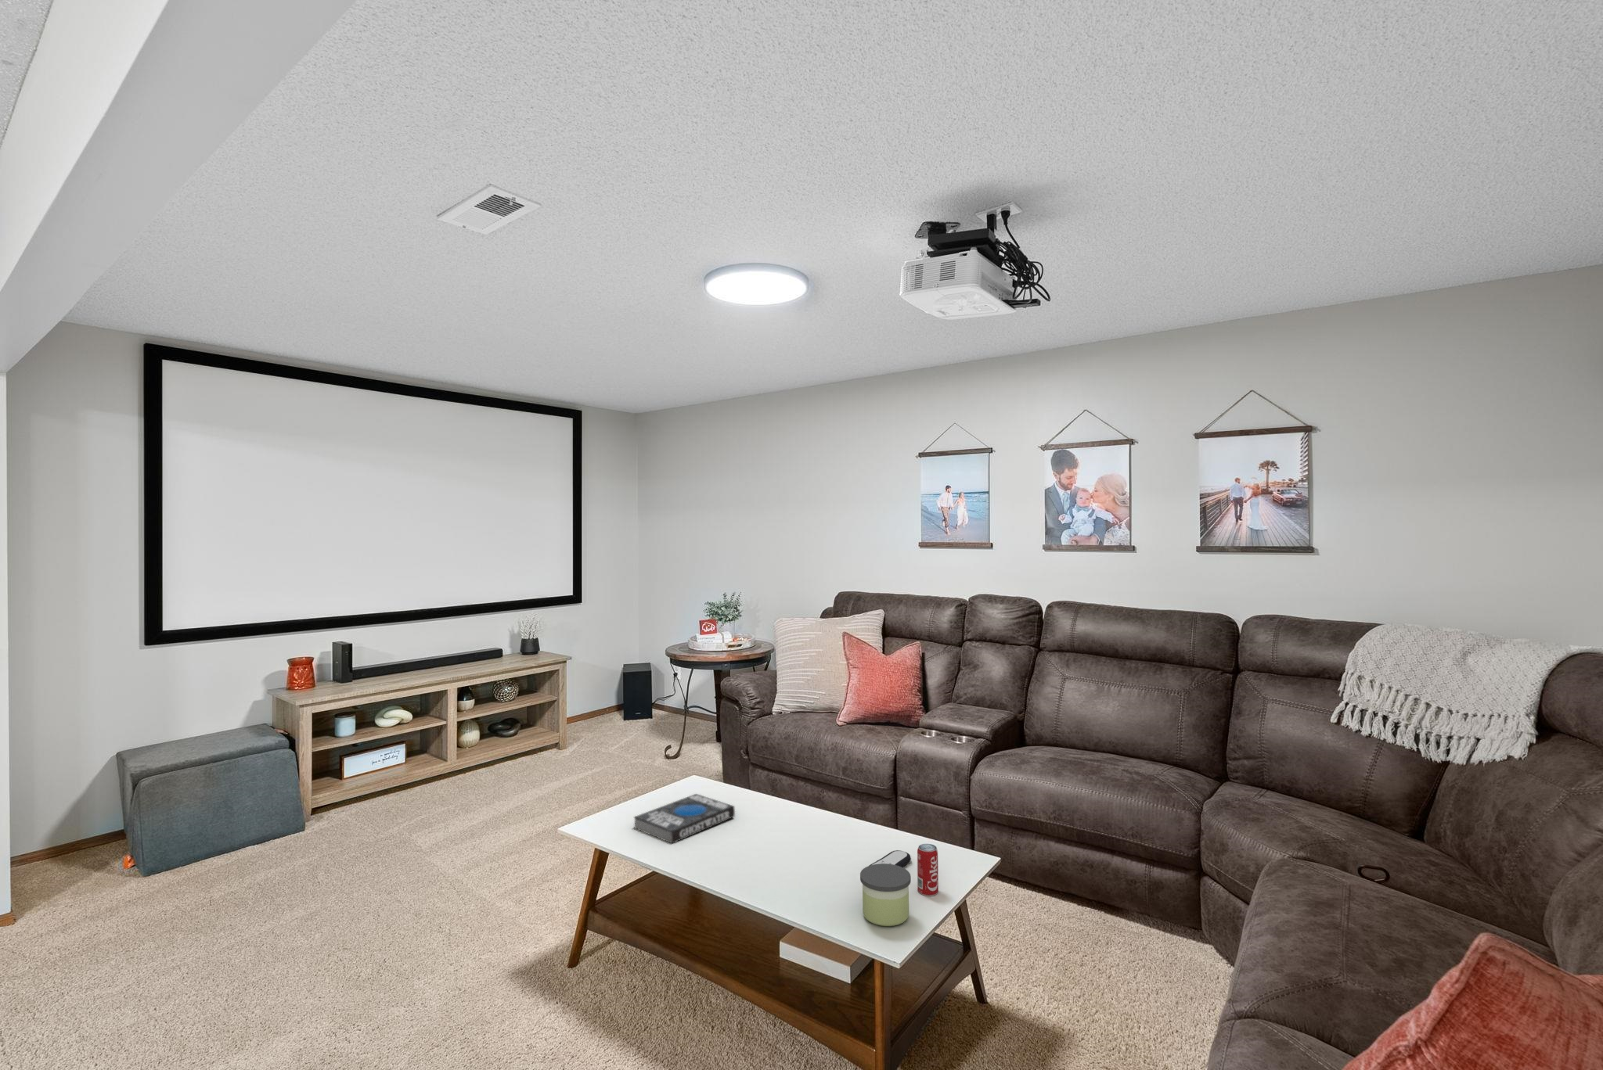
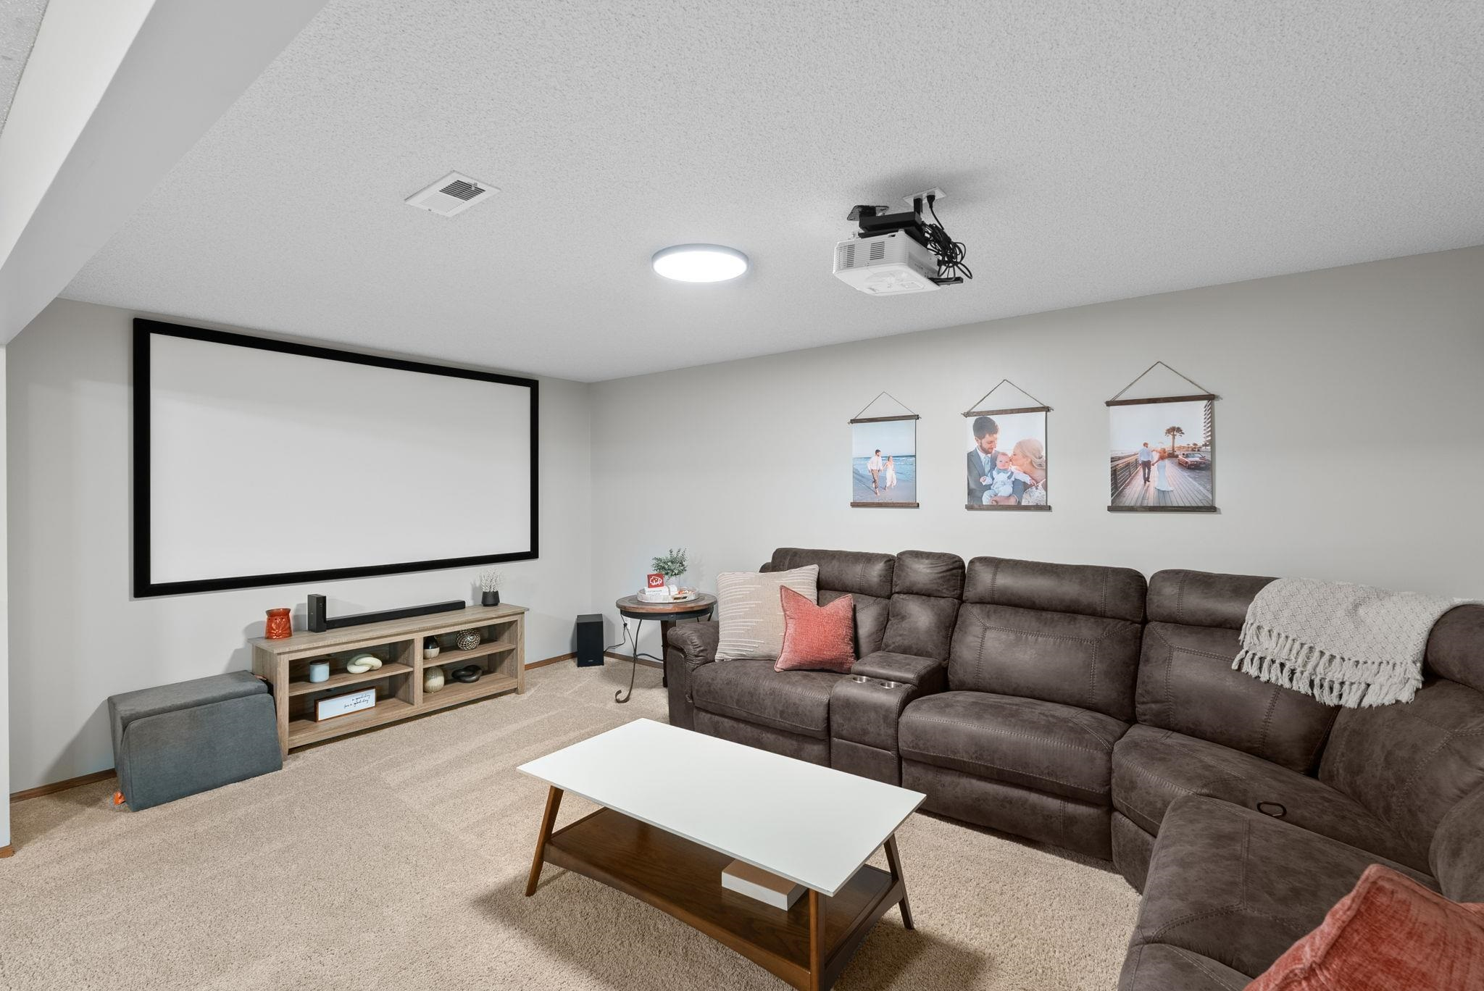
- candle (885, 894)
- beverage can (927, 869)
- book (684, 817)
- remote control (890, 862)
